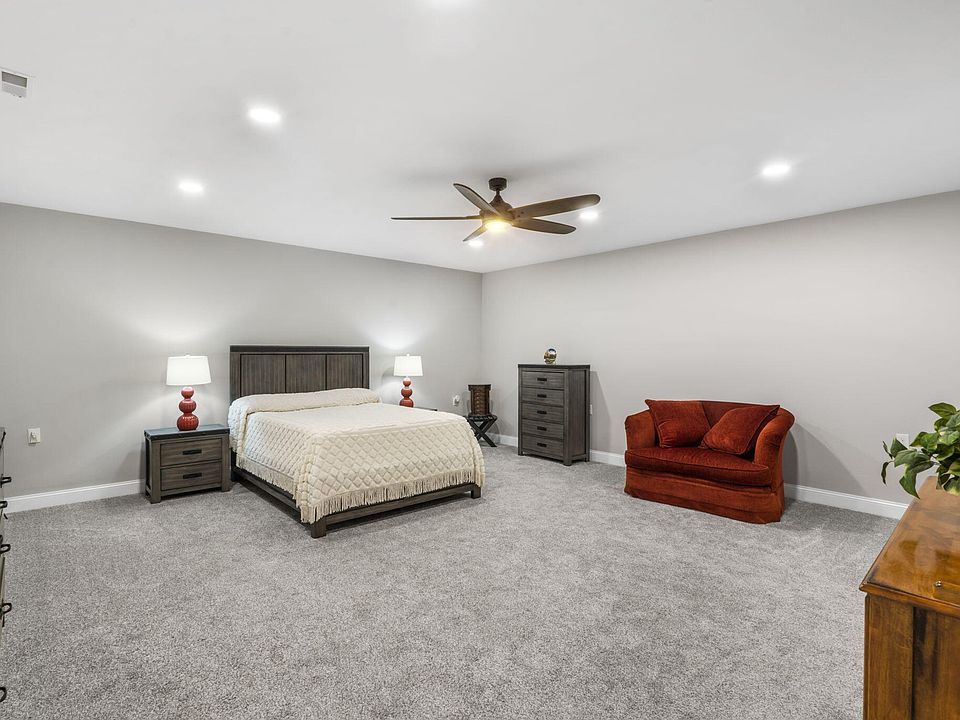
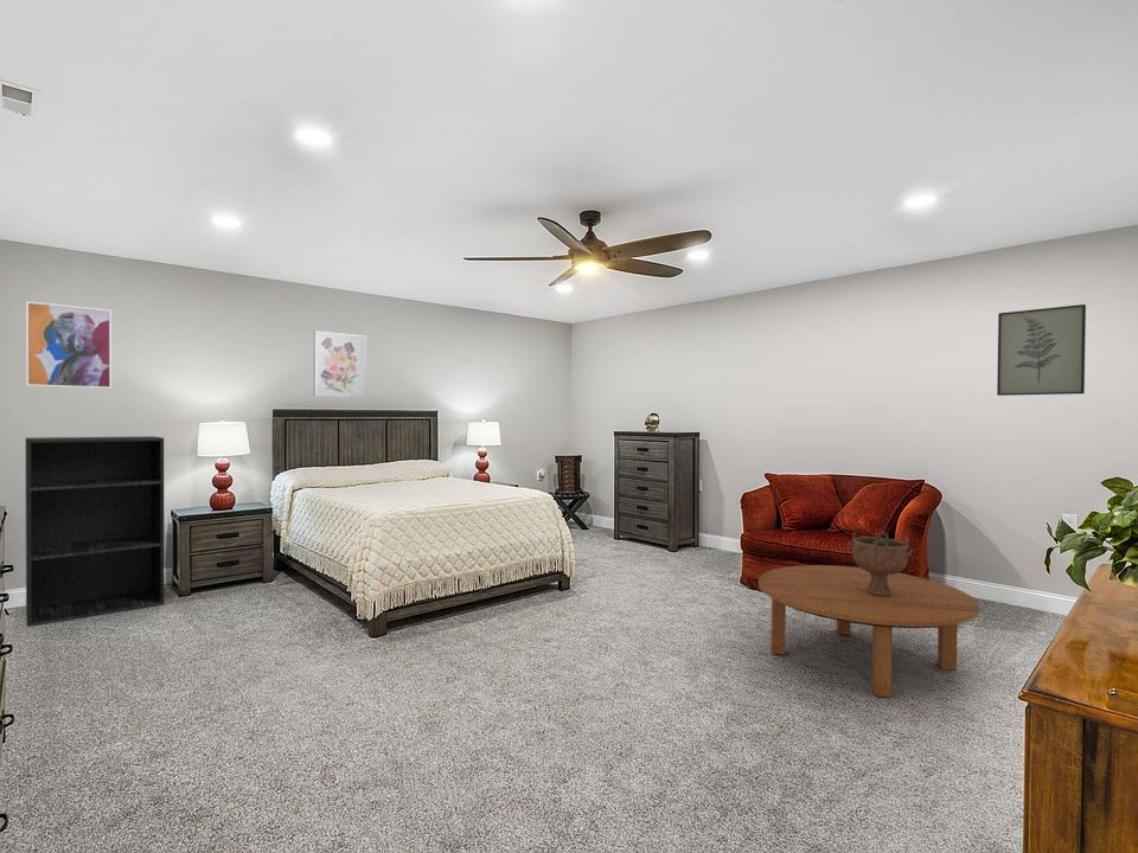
+ decorative bowl (880, 563)
+ wall art (340, 364)
+ wall art (1040, 352)
+ bookshelf (96, 522)
+ wall art (70, 346)
+ coffee table (859, 623)
